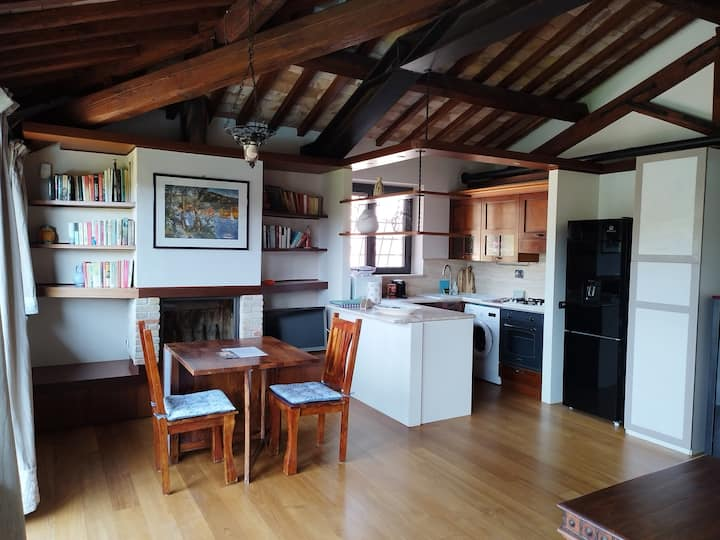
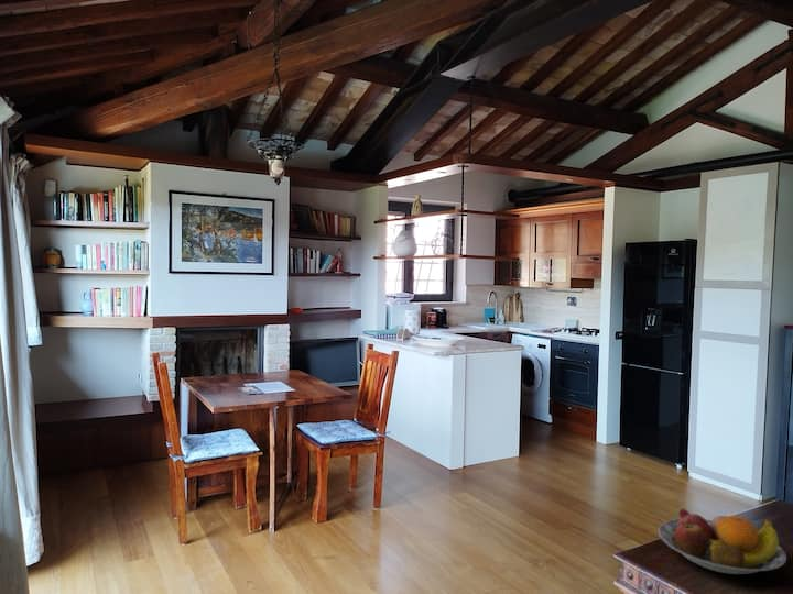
+ fruit bowl (719, 537)
